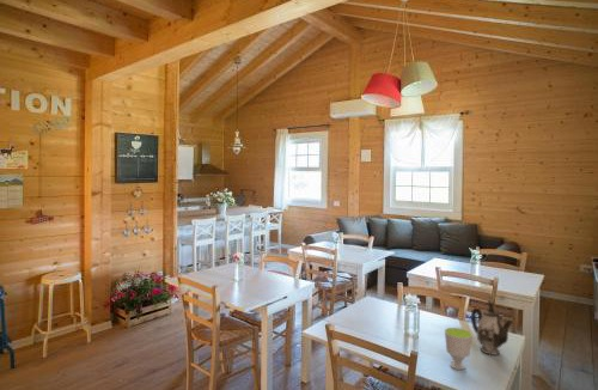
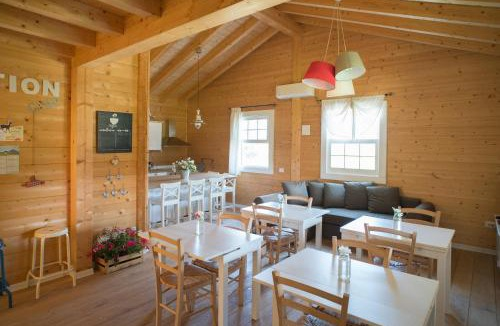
- cup (457, 349)
- teapot (492, 325)
